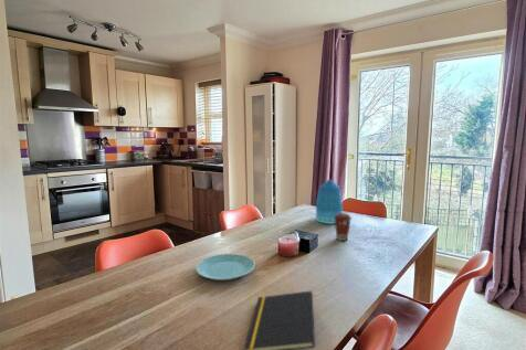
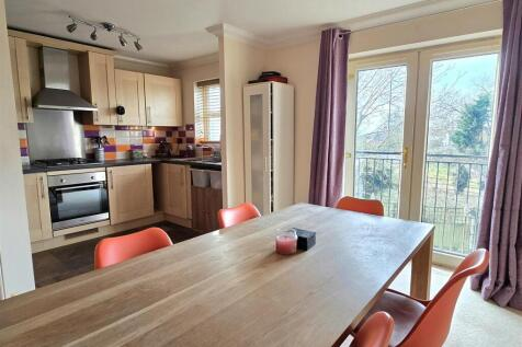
- plate (225, 267)
- notepad (282, 318)
- coffee cup (341, 226)
- vase (328, 199)
